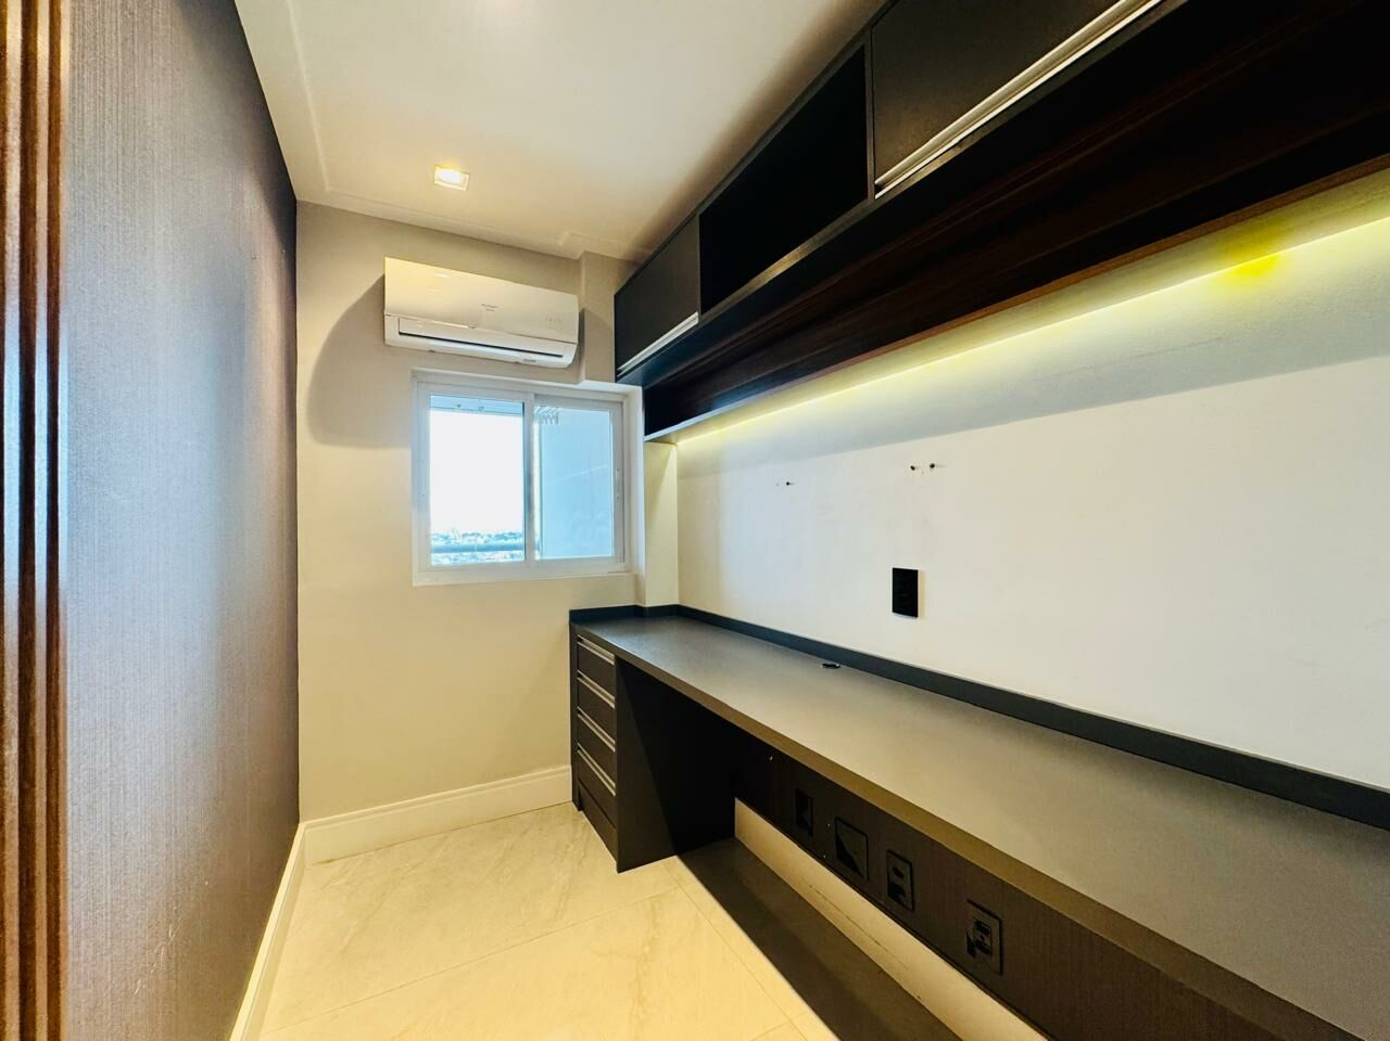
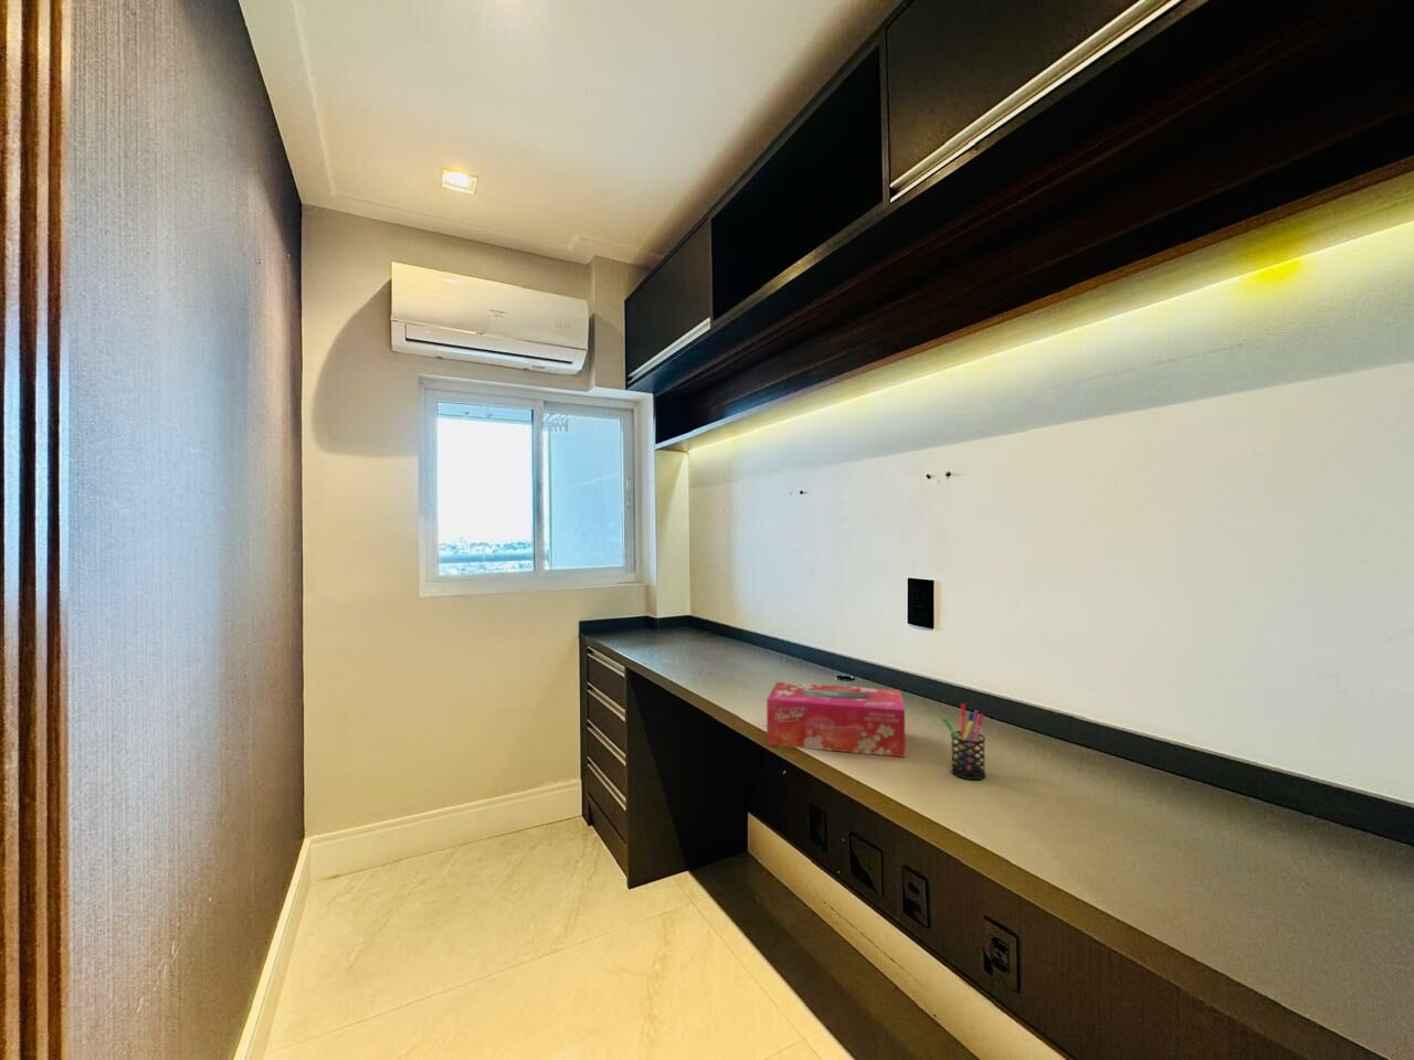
+ pen holder (963, 739)
+ tissue box (835, 716)
